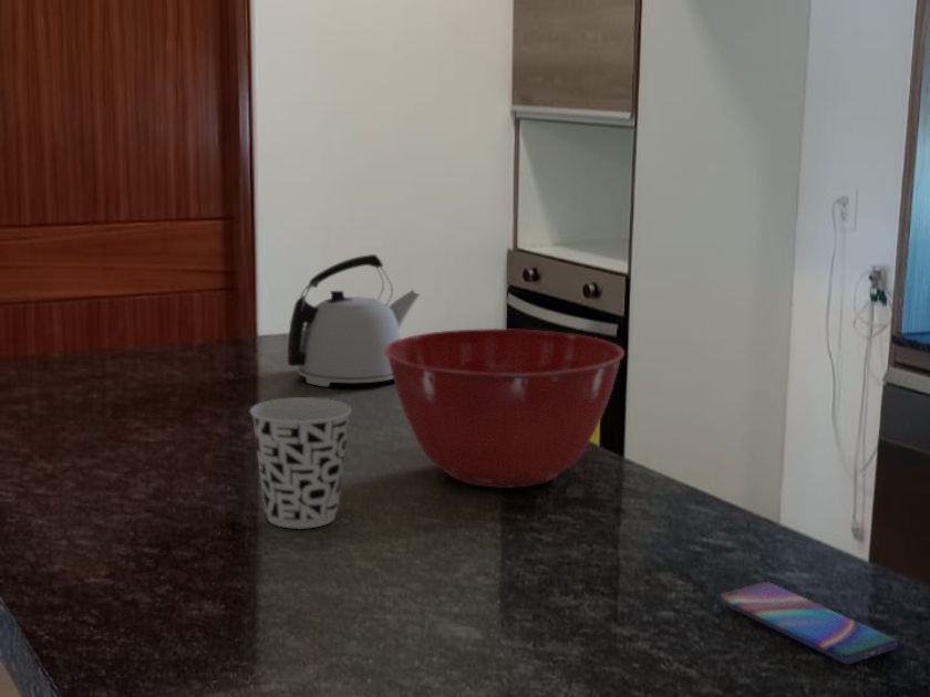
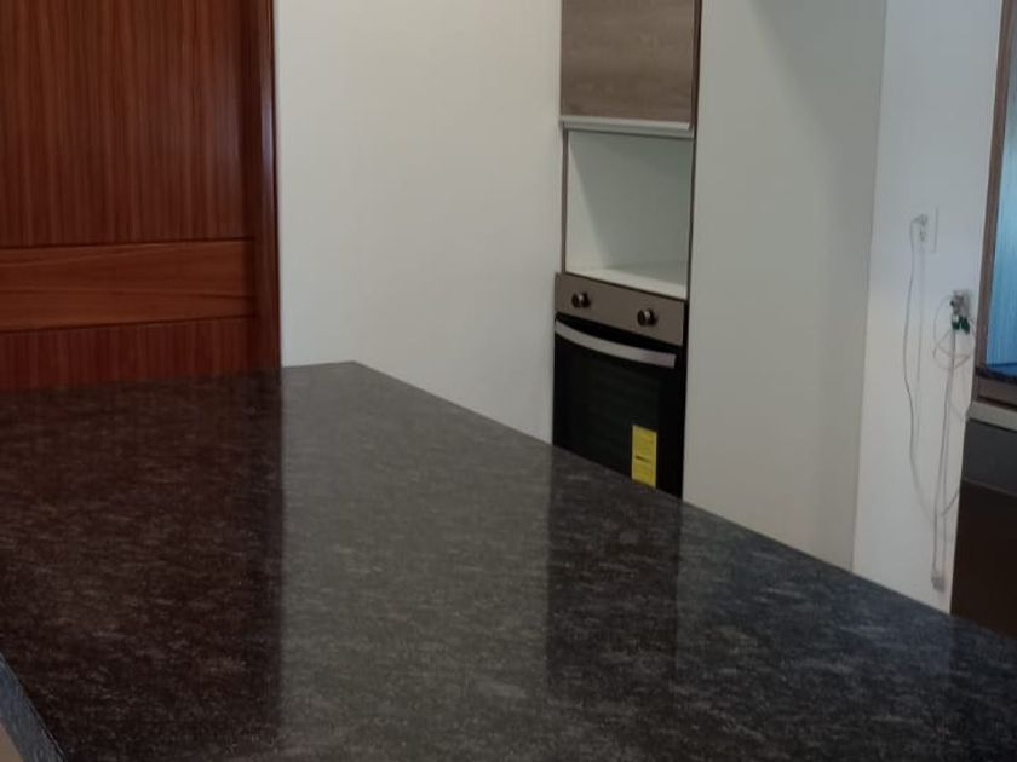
- smartphone (804, 620)
- cup (301, 462)
- kettle (354, 315)
- mixing bowl (503, 409)
